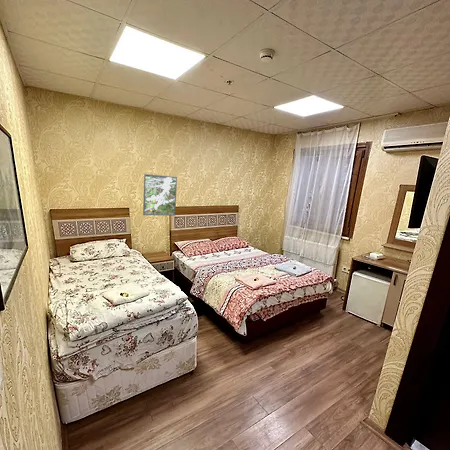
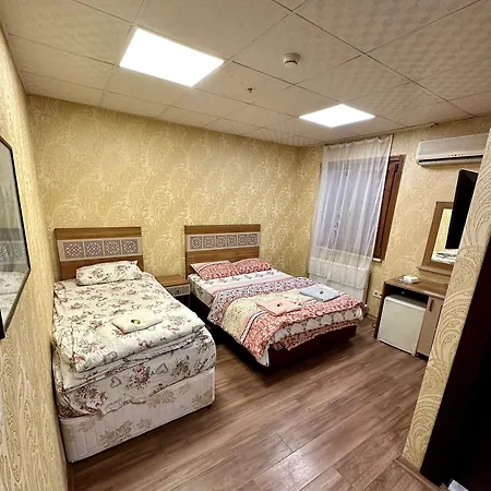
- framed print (160, 195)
